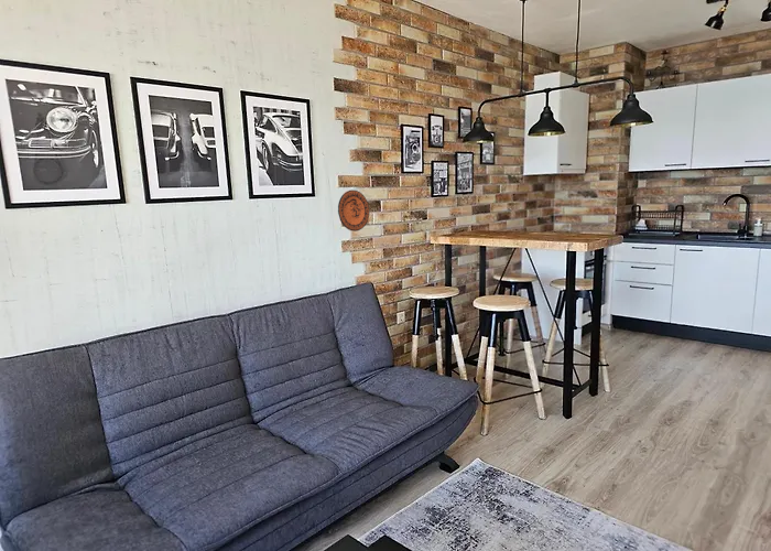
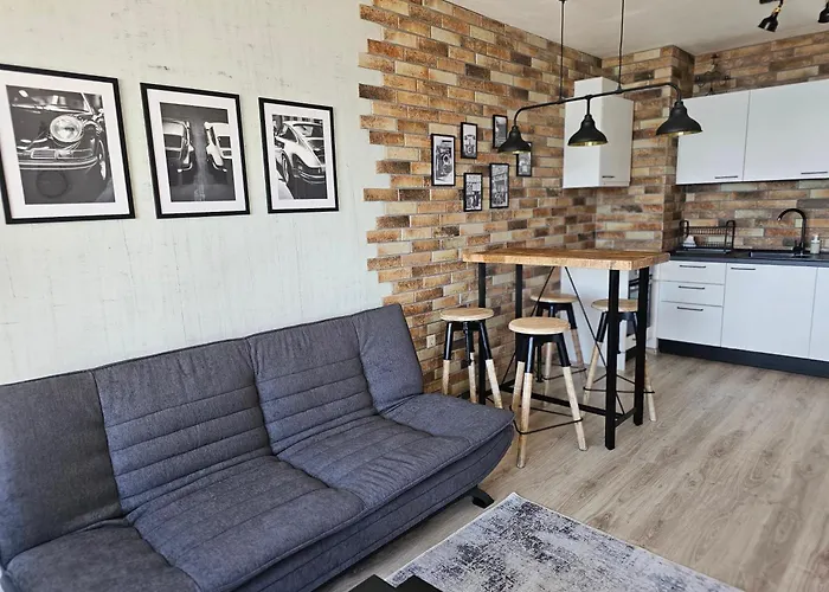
- decorative plate (354, 210)
